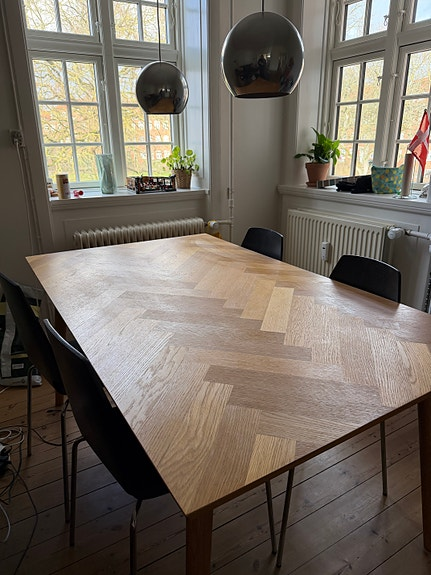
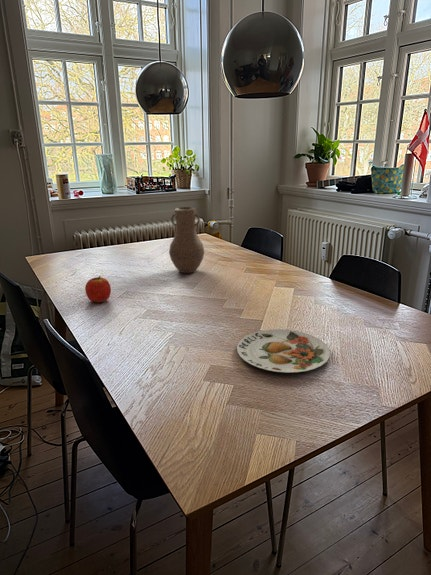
+ apple (98, 288)
+ vase (186, 240)
+ plate (282, 350)
